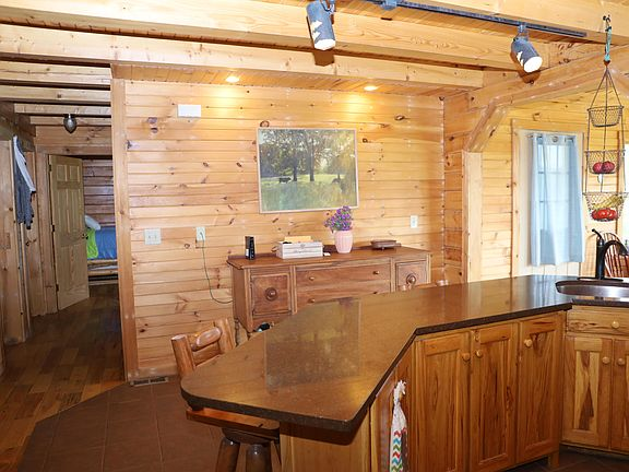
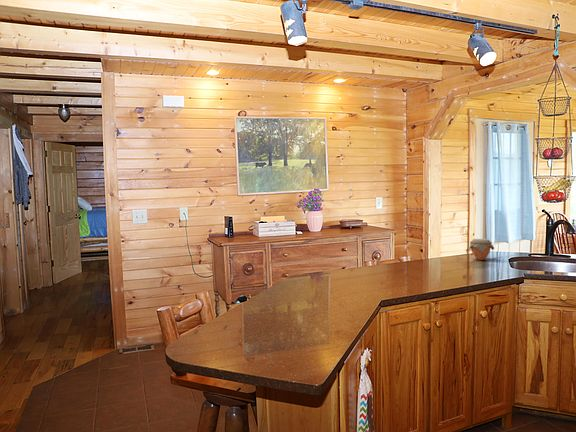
+ jar (480, 249)
